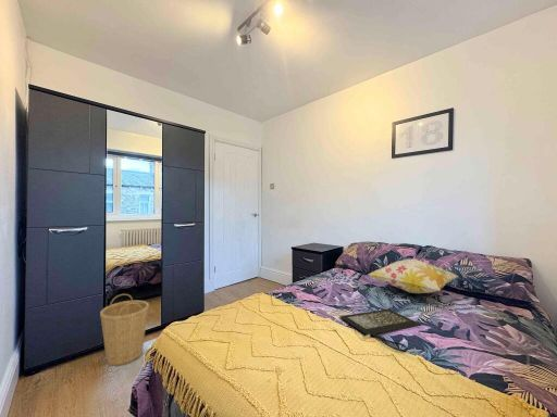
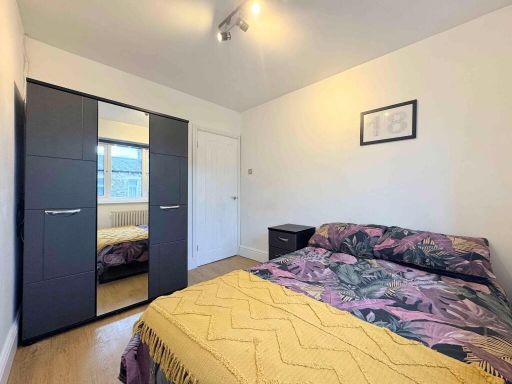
- basket (125, 327)
- clutch bag (377, 320)
- decorative pillow (412, 275)
